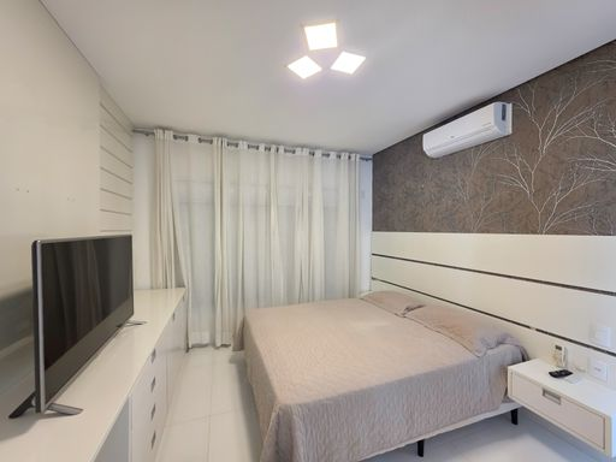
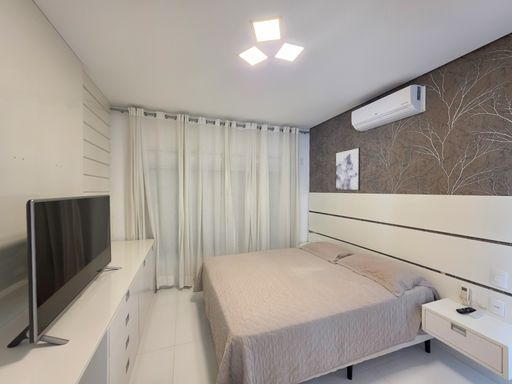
+ wall art (347, 170)
